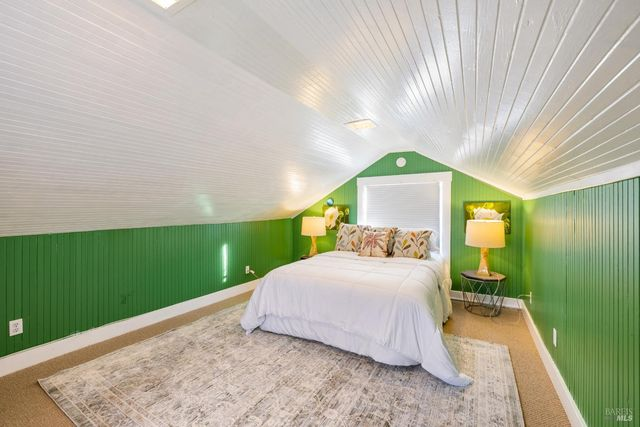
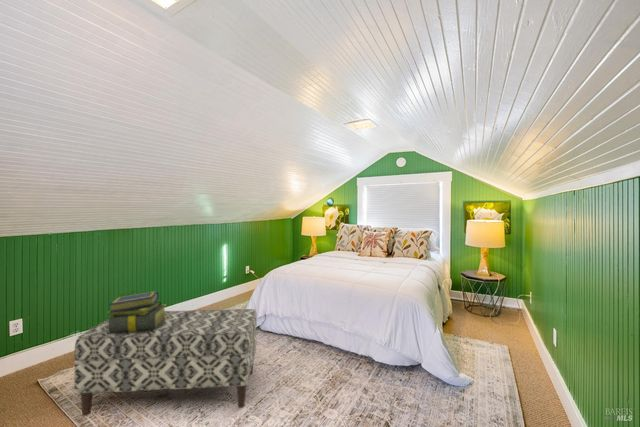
+ bench (177, 356)
+ stack of books (136, 311)
